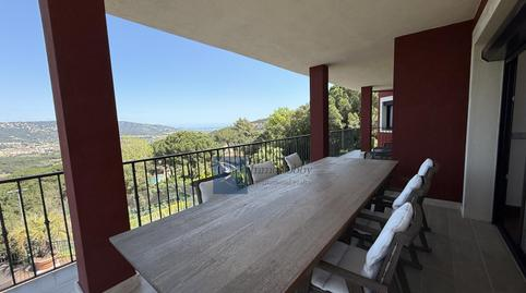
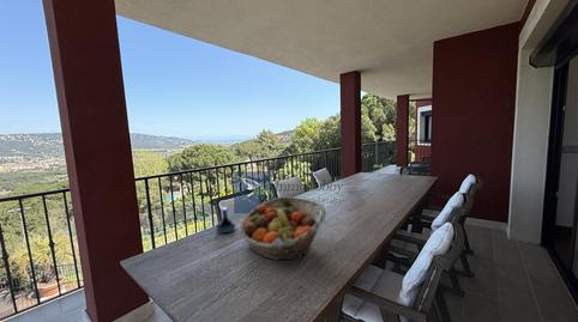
+ tequila bottle (224, 219)
+ fruit basket (281, 225)
